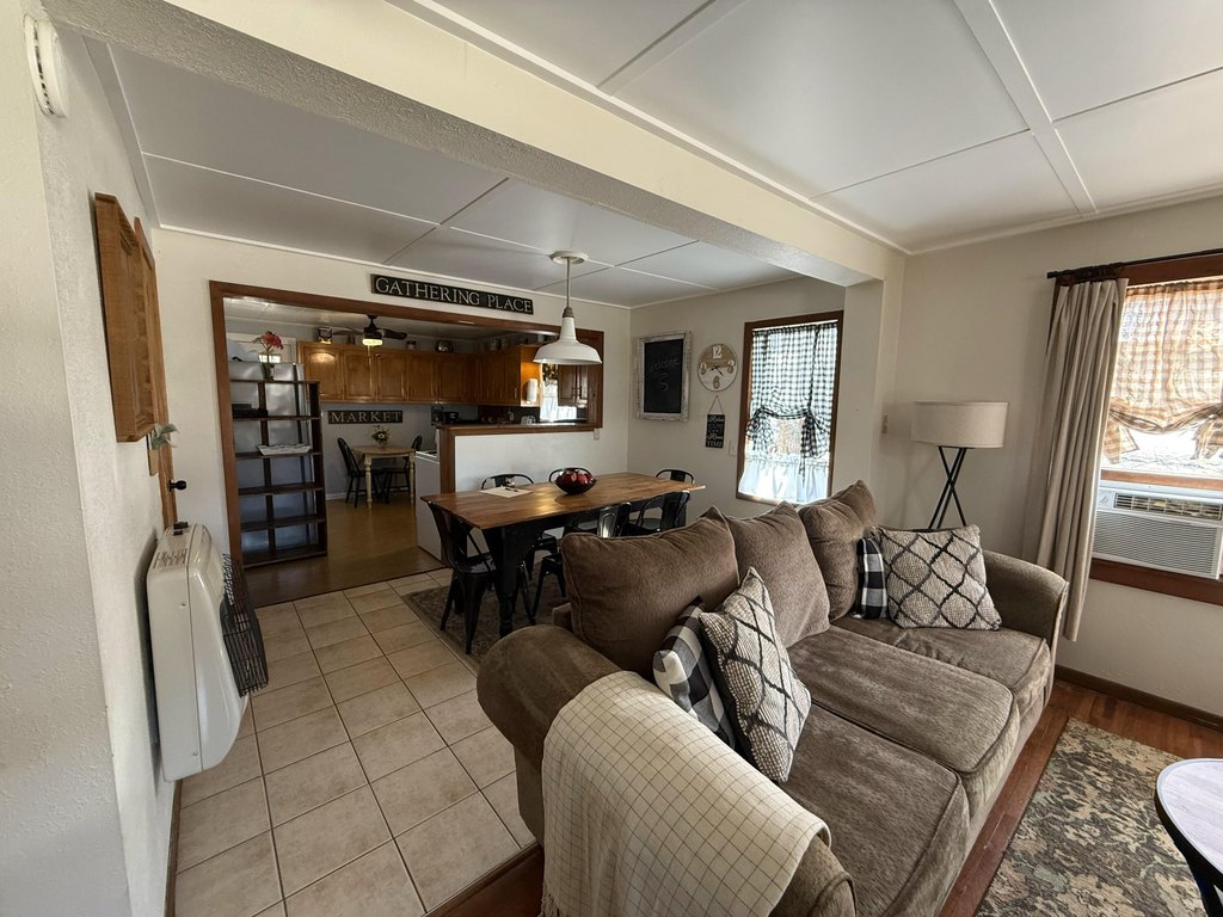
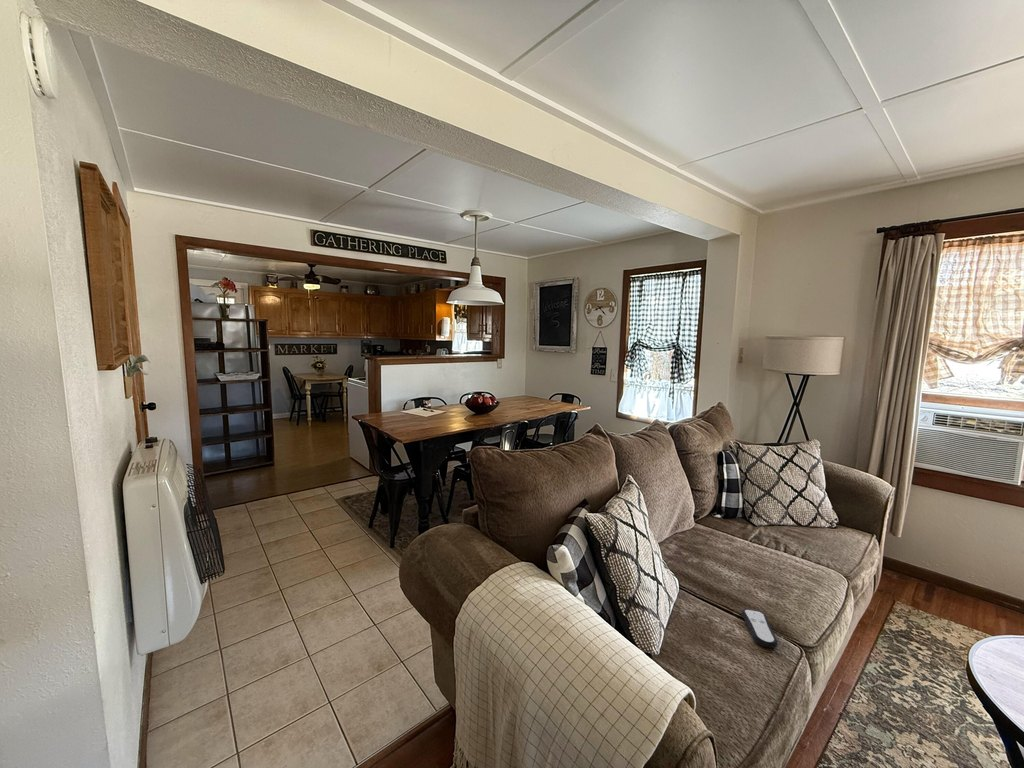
+ remote control (759, 627)
